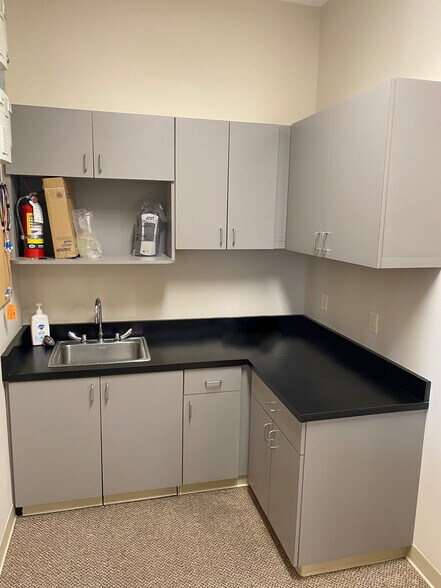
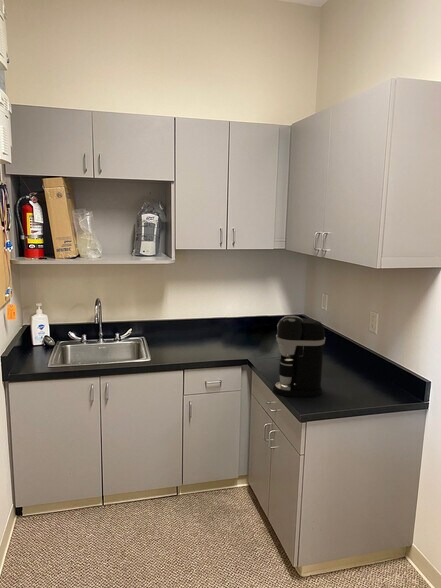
+ coffee maker (299, 354)
